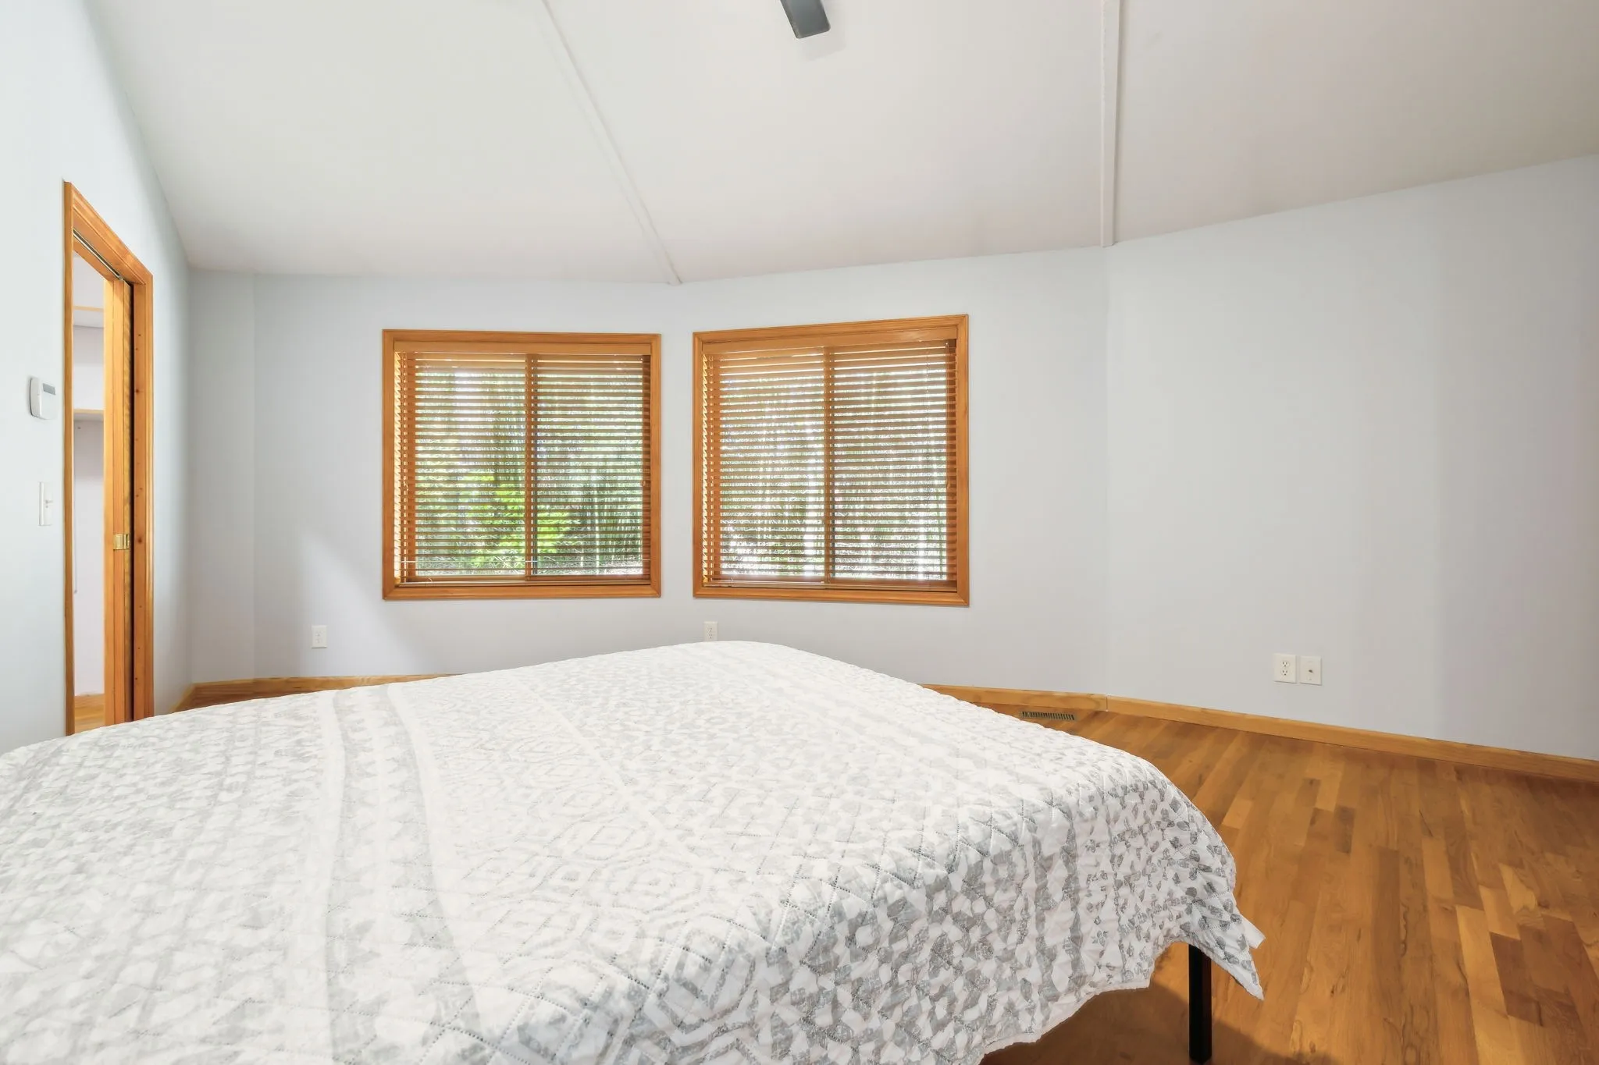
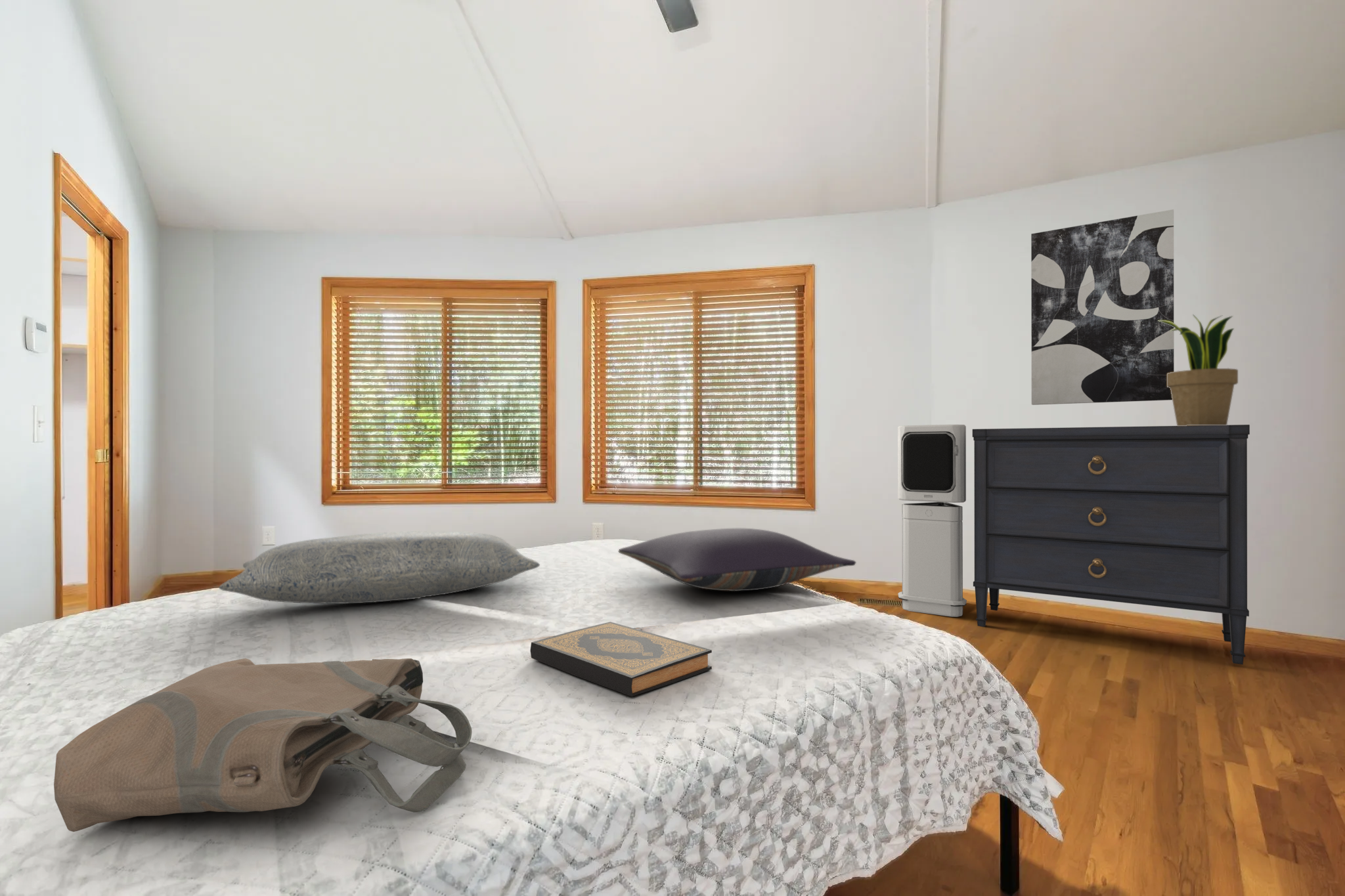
+ dresser (1099, 531)
+ pillow (391, 565)
+ potted plant (1196, 369)
+ tote bag (322, 723)
+ pillow (729, 557)
+ hardback book (619, 654)
+ air purifier (936, 517)
+ wall art (1099, 312)
